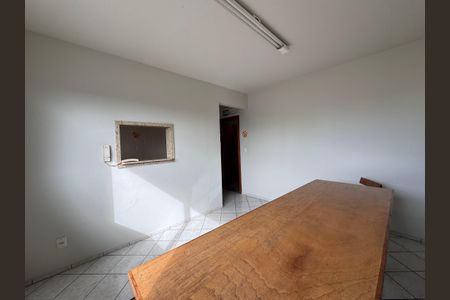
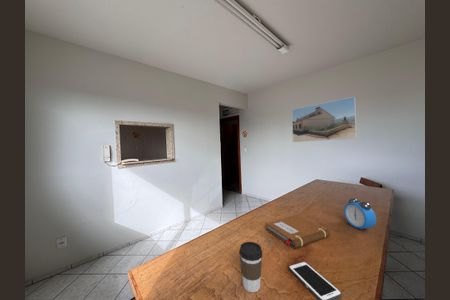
+ cell phone (312, 279)
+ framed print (320, 122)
+ coffee cup (251, 266)
+ notebook (295, 229)
+ alarm clock (359, 213)
